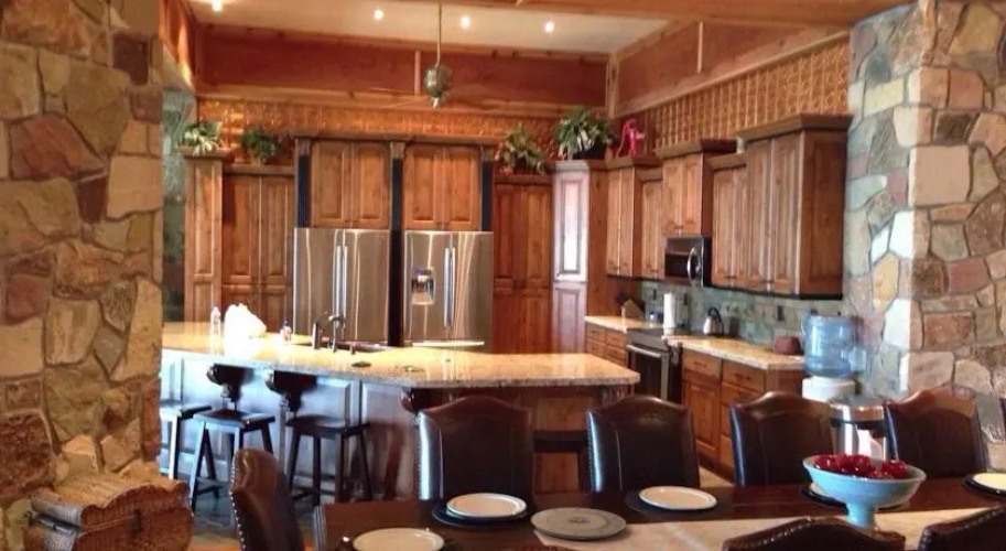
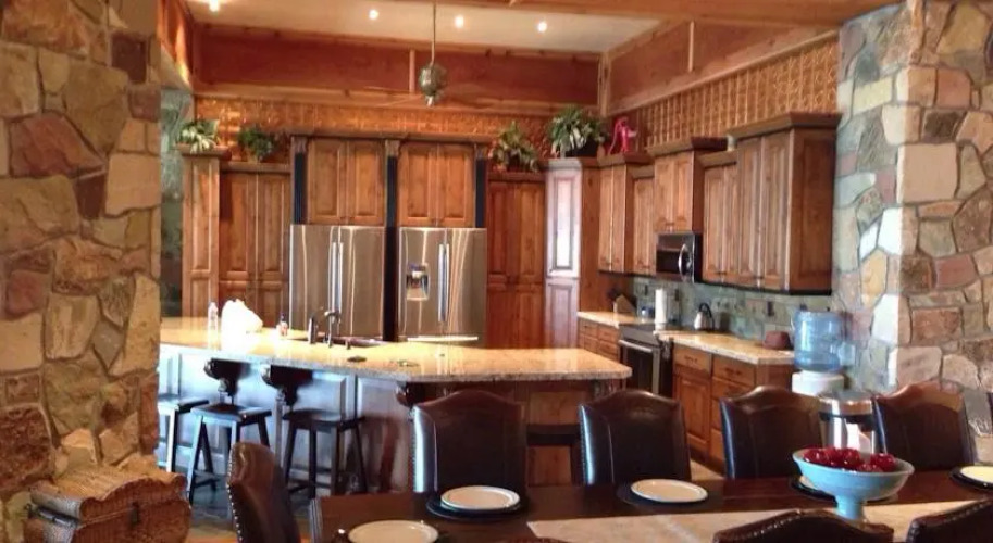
- plate (577, 523)
